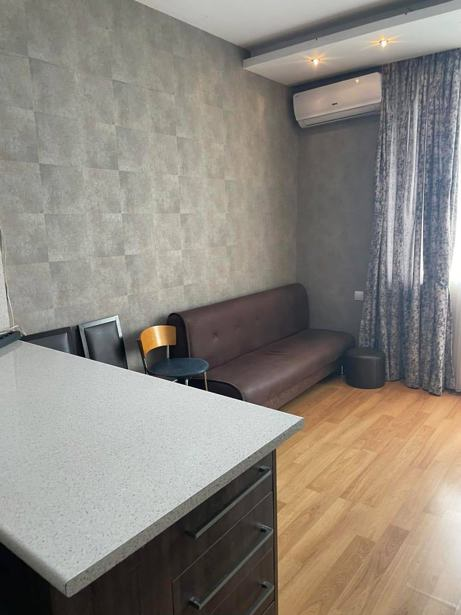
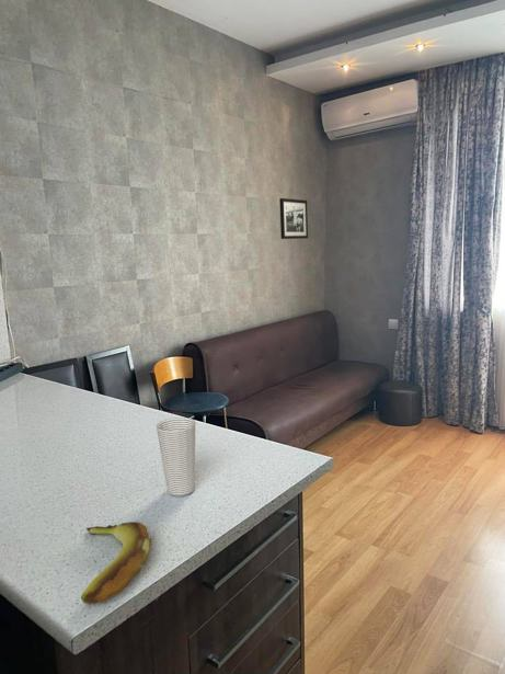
+ cup (179, 457)
+ banana (112, 562)
+ picture frame (294, 219)
